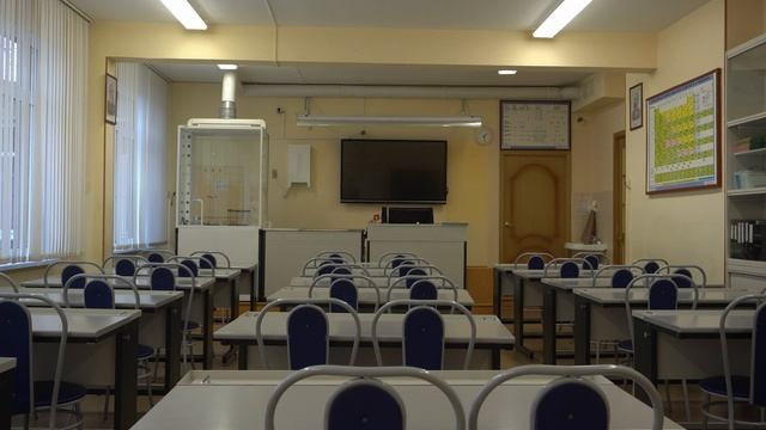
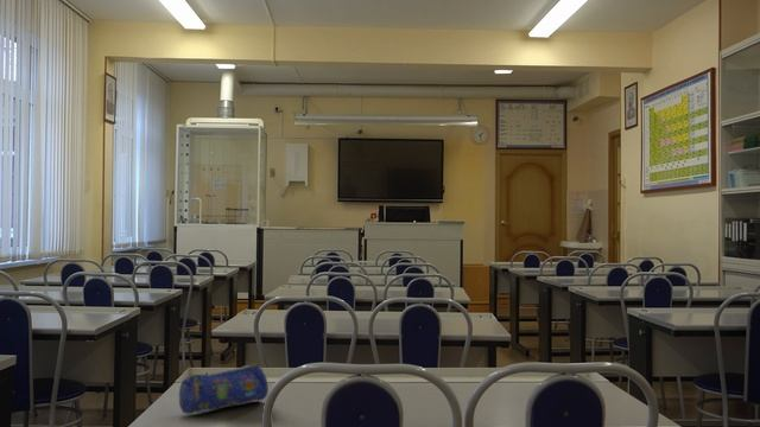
+ pencil case (224, 387)
